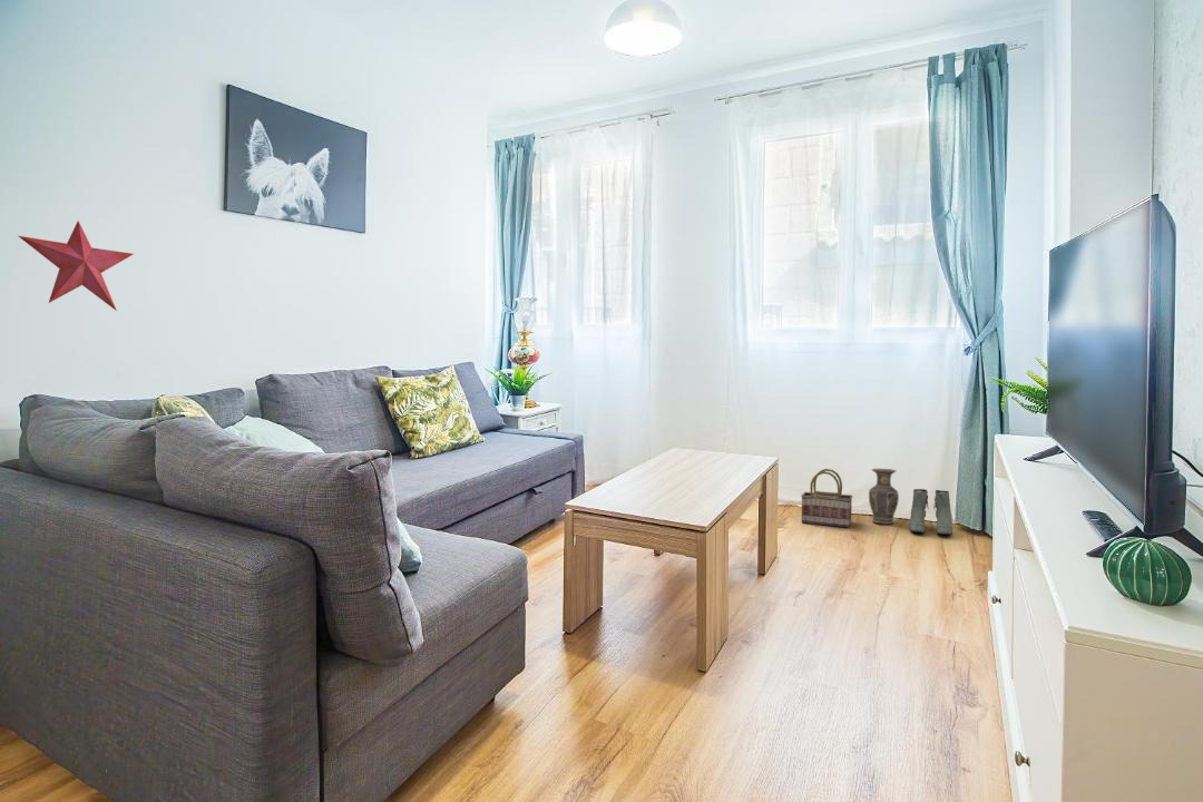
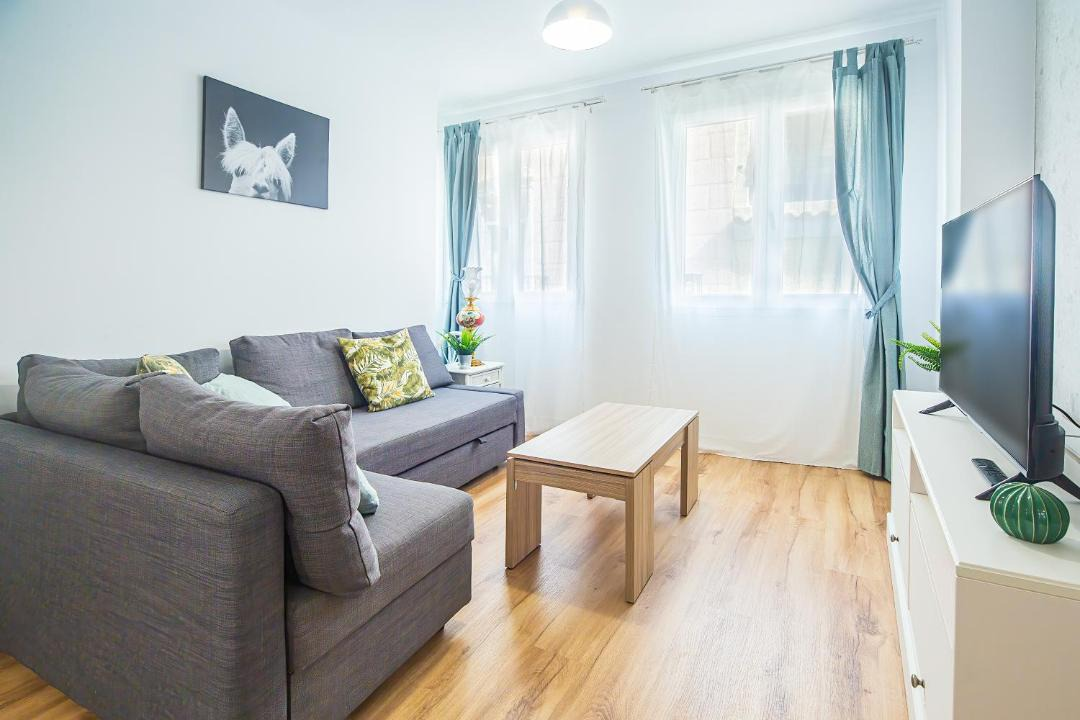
- vase (883, 496)
- basket (827, 496)
- boots (928, 509)
- decorative star (79, 264)
